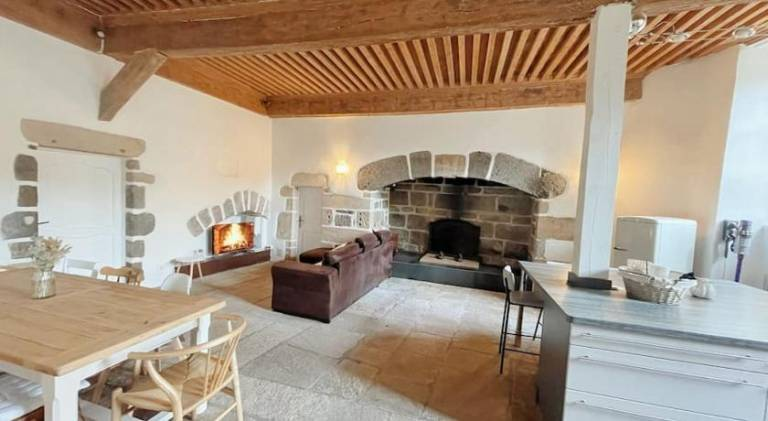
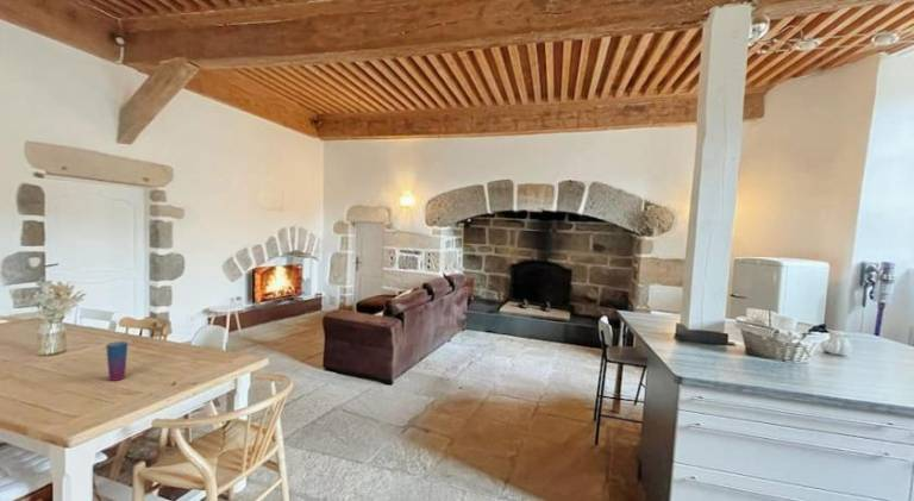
+ cup (117, 361)
